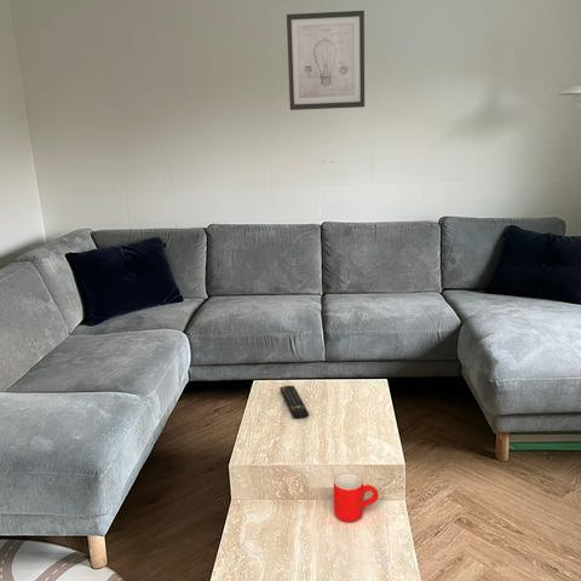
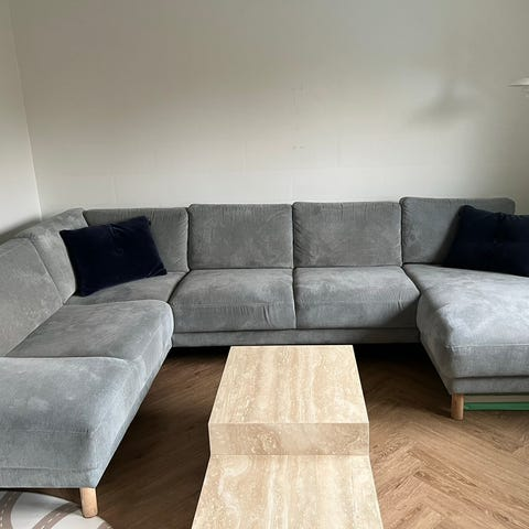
- wall art (326, 61)
- remote control (293, 401)
- mug (356, 497)
